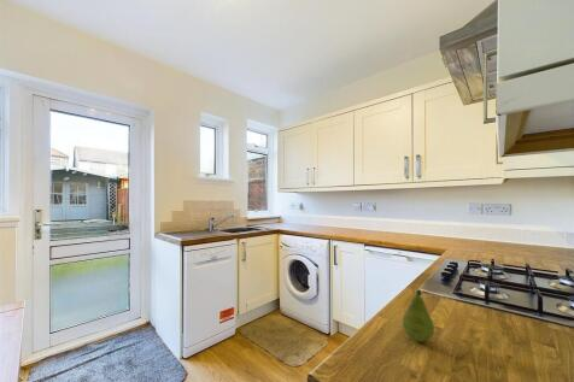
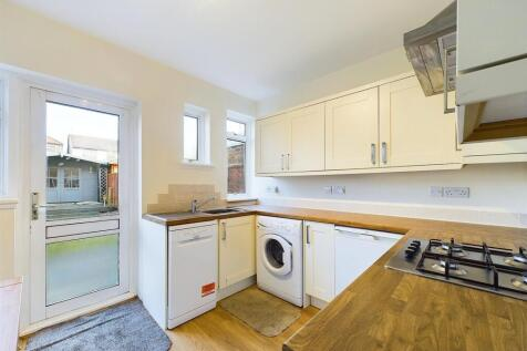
- fruit (417, 313)
